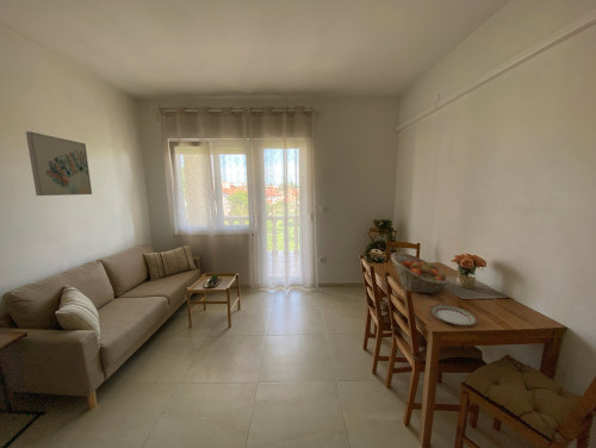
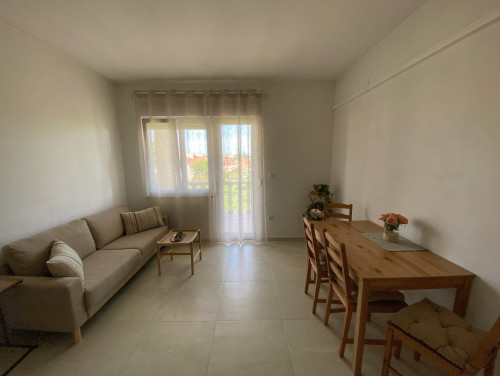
- plate (452, 315)
- wall art (63, 167)
- fruit basket (417, 270)
